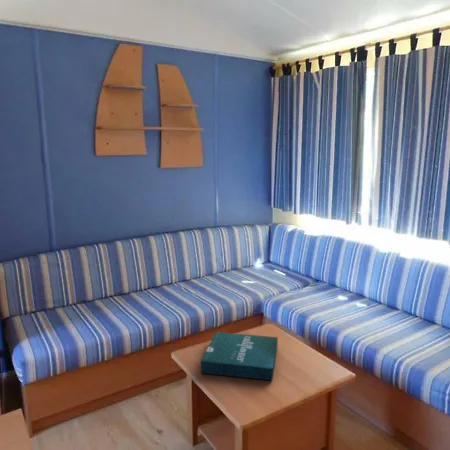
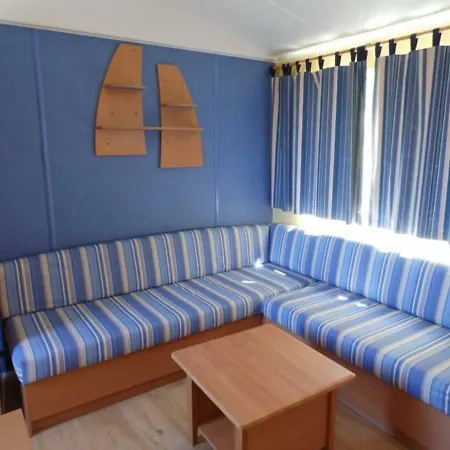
- pizza box (241, 354)
